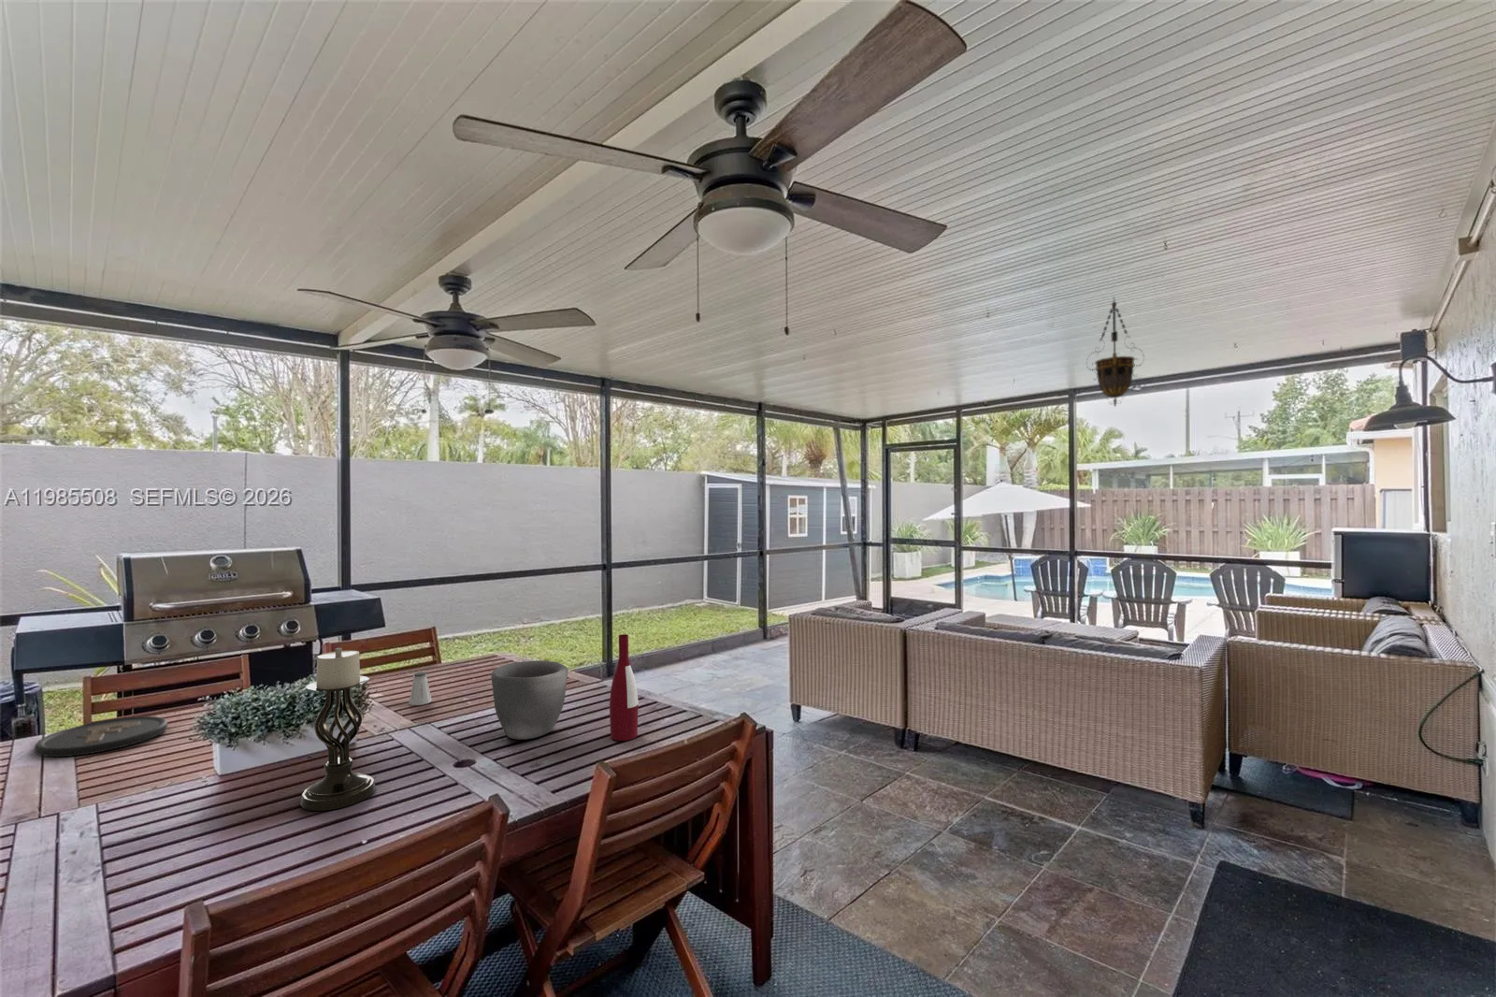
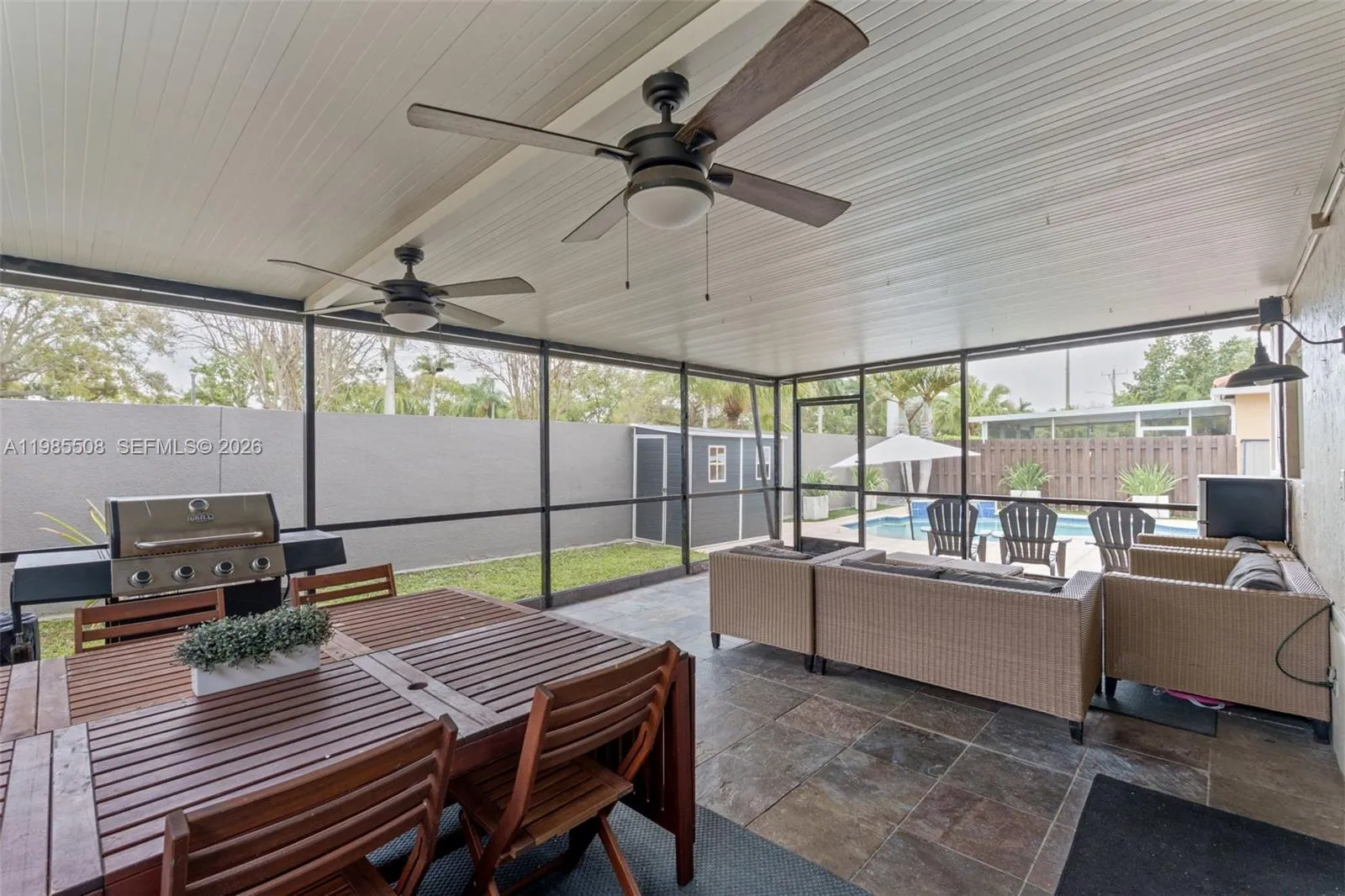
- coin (103, 736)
- hanging lantern (1114, 352)
- bowl (531, 700)
- saltshaker (419, 688)
- alcohol (624, 685)
- candle holder (338, 722)
